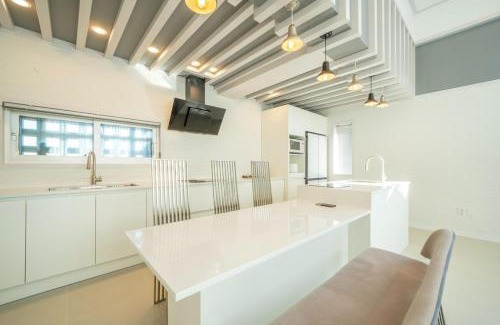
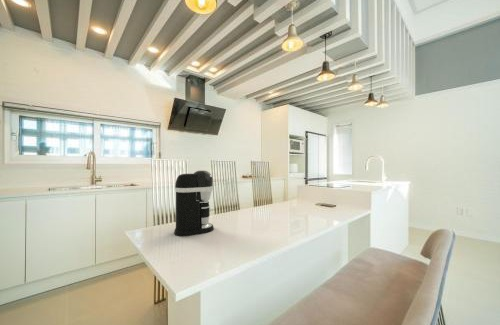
+ coffee maker (194, 200)
